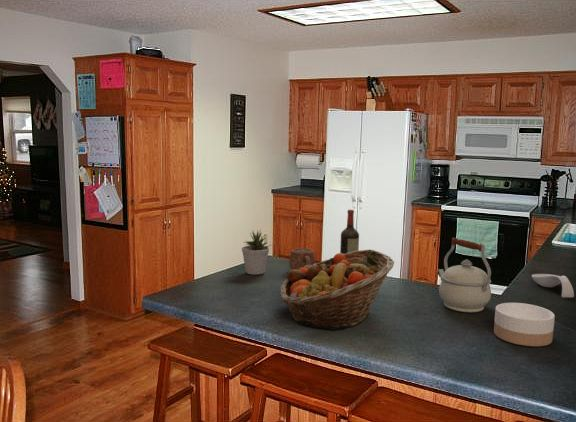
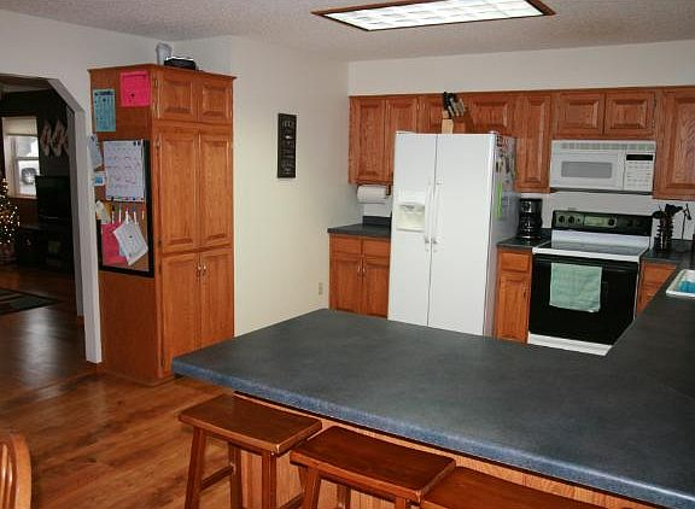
- spoon rest (554, 280)
- kettle (462, 272)
- wine bottle (349, 243)
- fruit basket (335, 284)
- potted plant (256, 251)
- mug (303, 261)
- bowl (523, 323)
